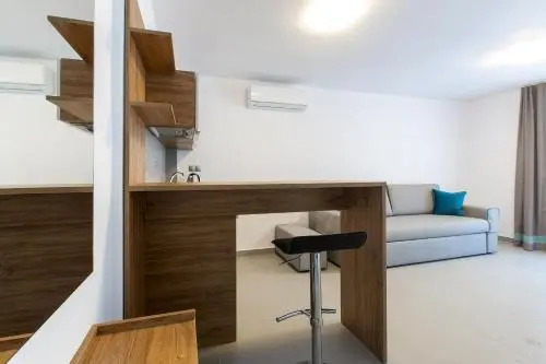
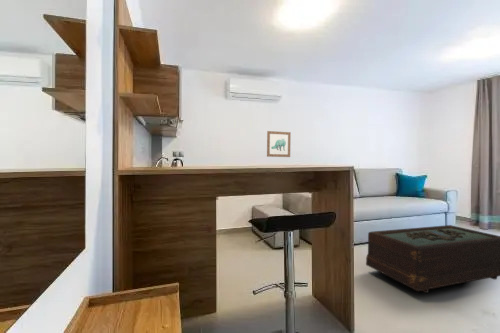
+ coffee table (436, 254)
+ wall art (278, 144)
